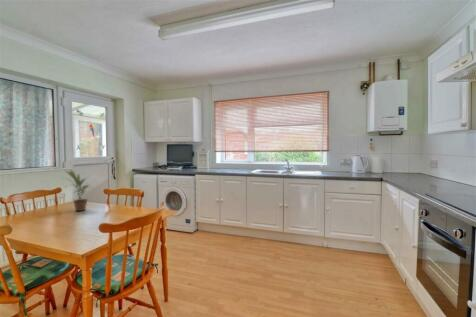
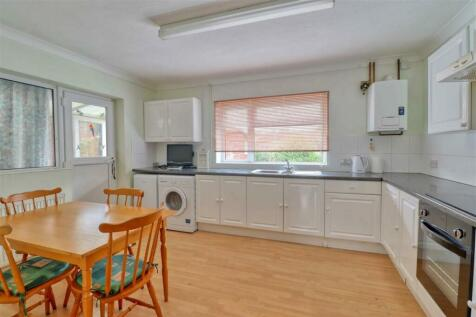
- potted plant (78, 190)
